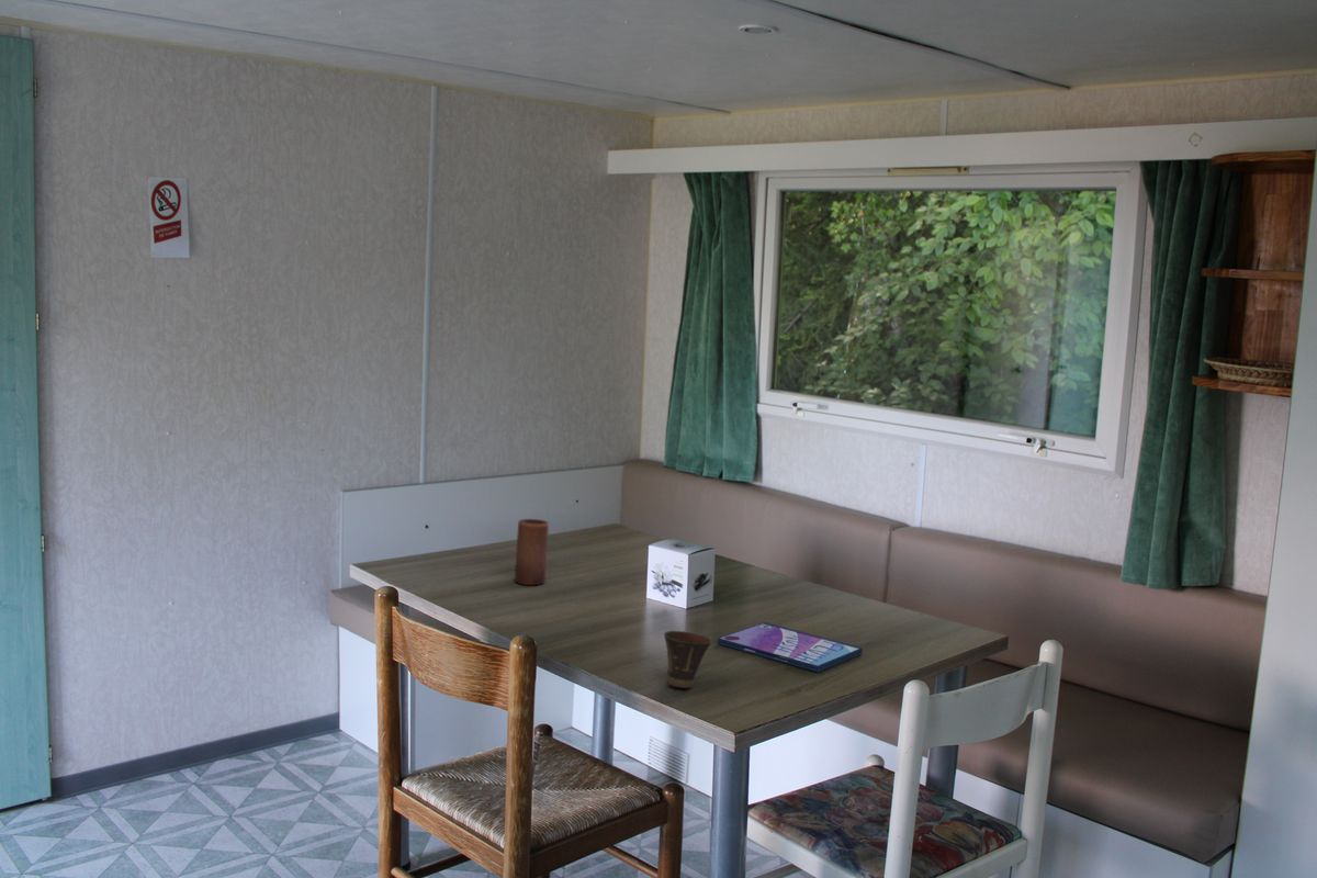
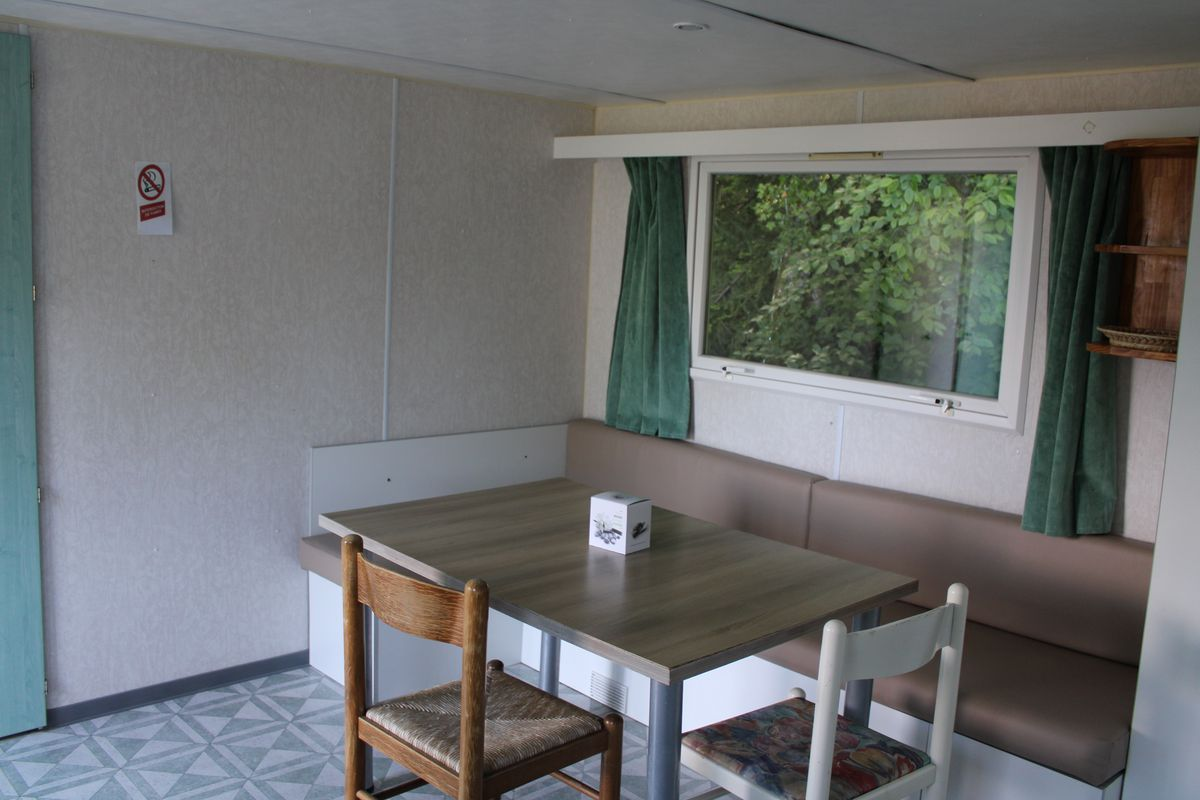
- cup (686, 660)
- candle (531, 551)
- video game case (789, 645)
